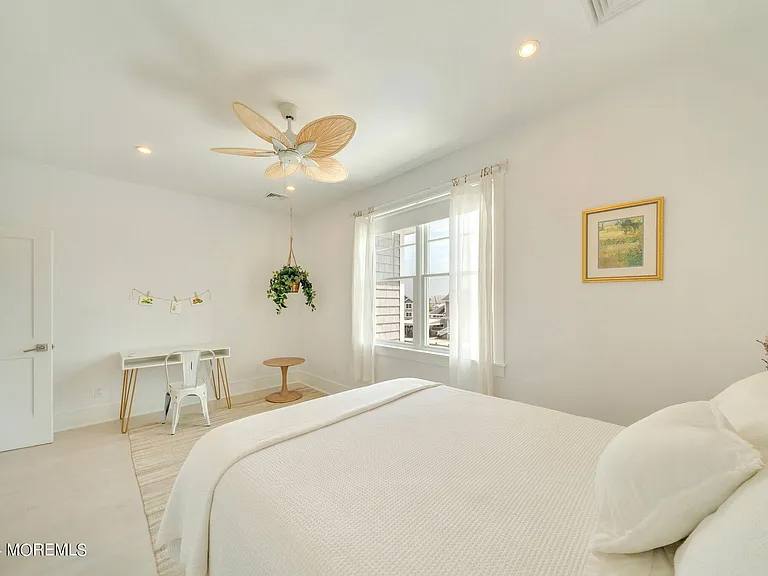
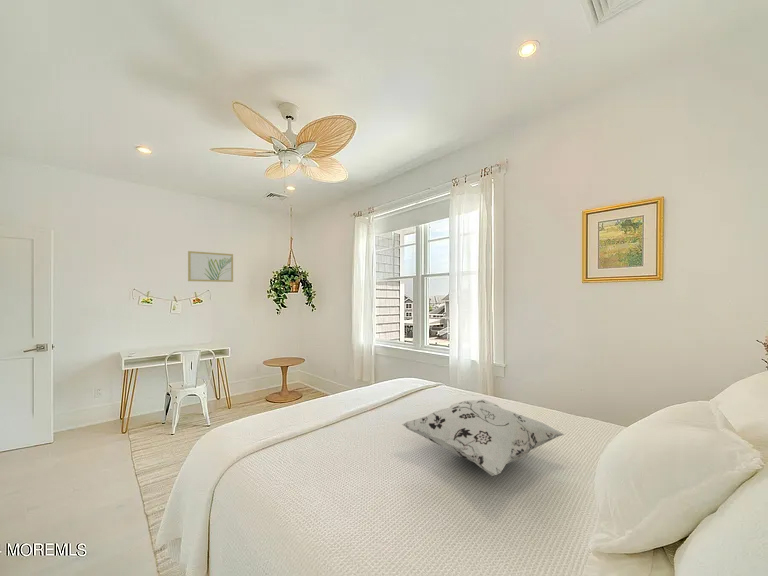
+ wall art (211, 267)
+ decorative pillow (480, 429)
